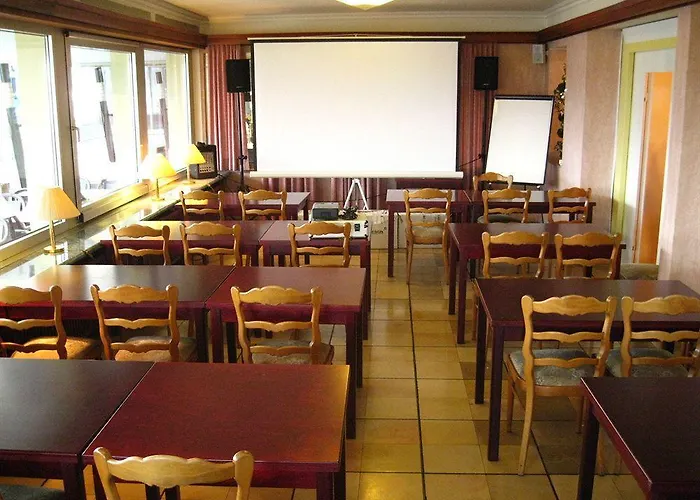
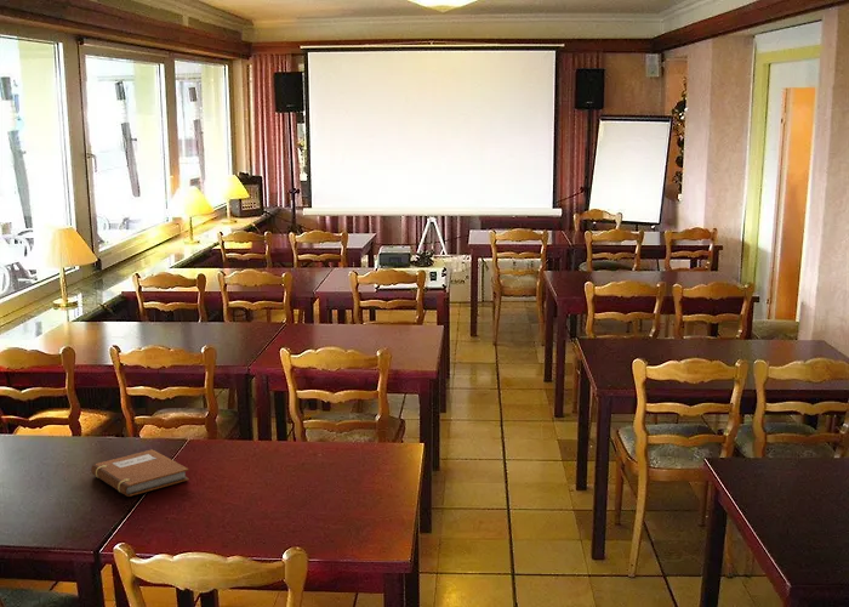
+ notebook (138, 471)
